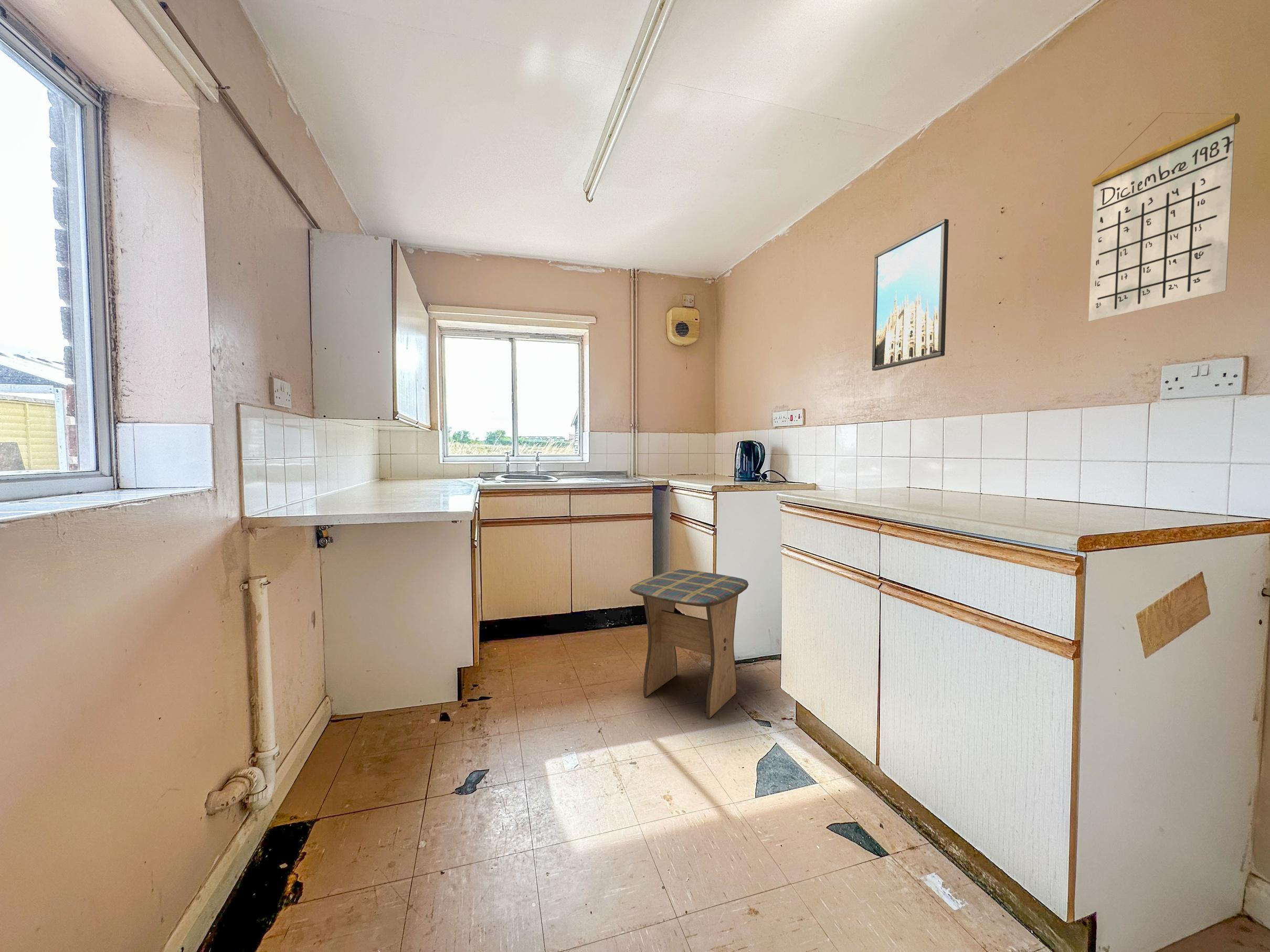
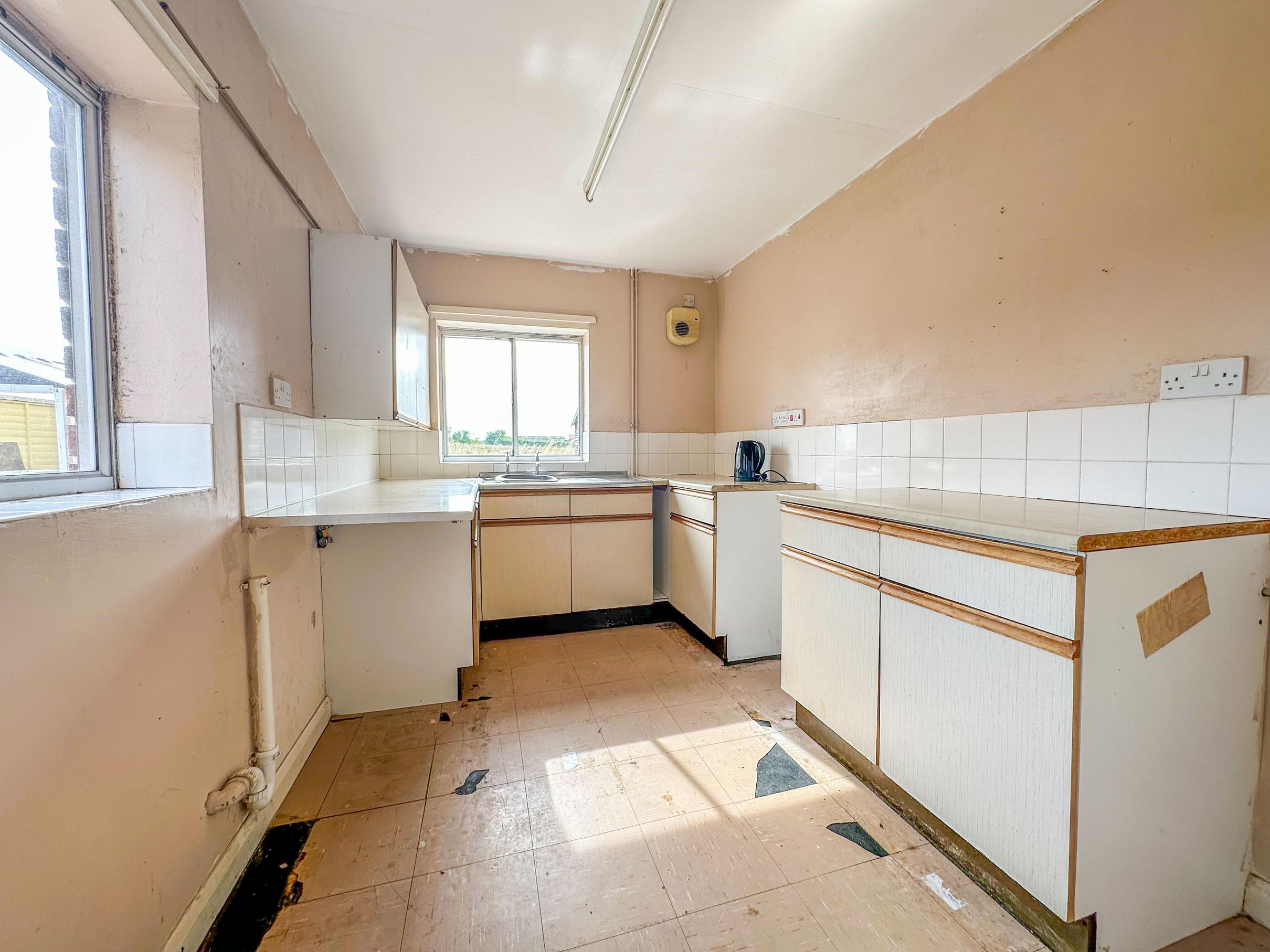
- stool (690, 638)
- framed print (907, 301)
- calendar (1155, 210)
